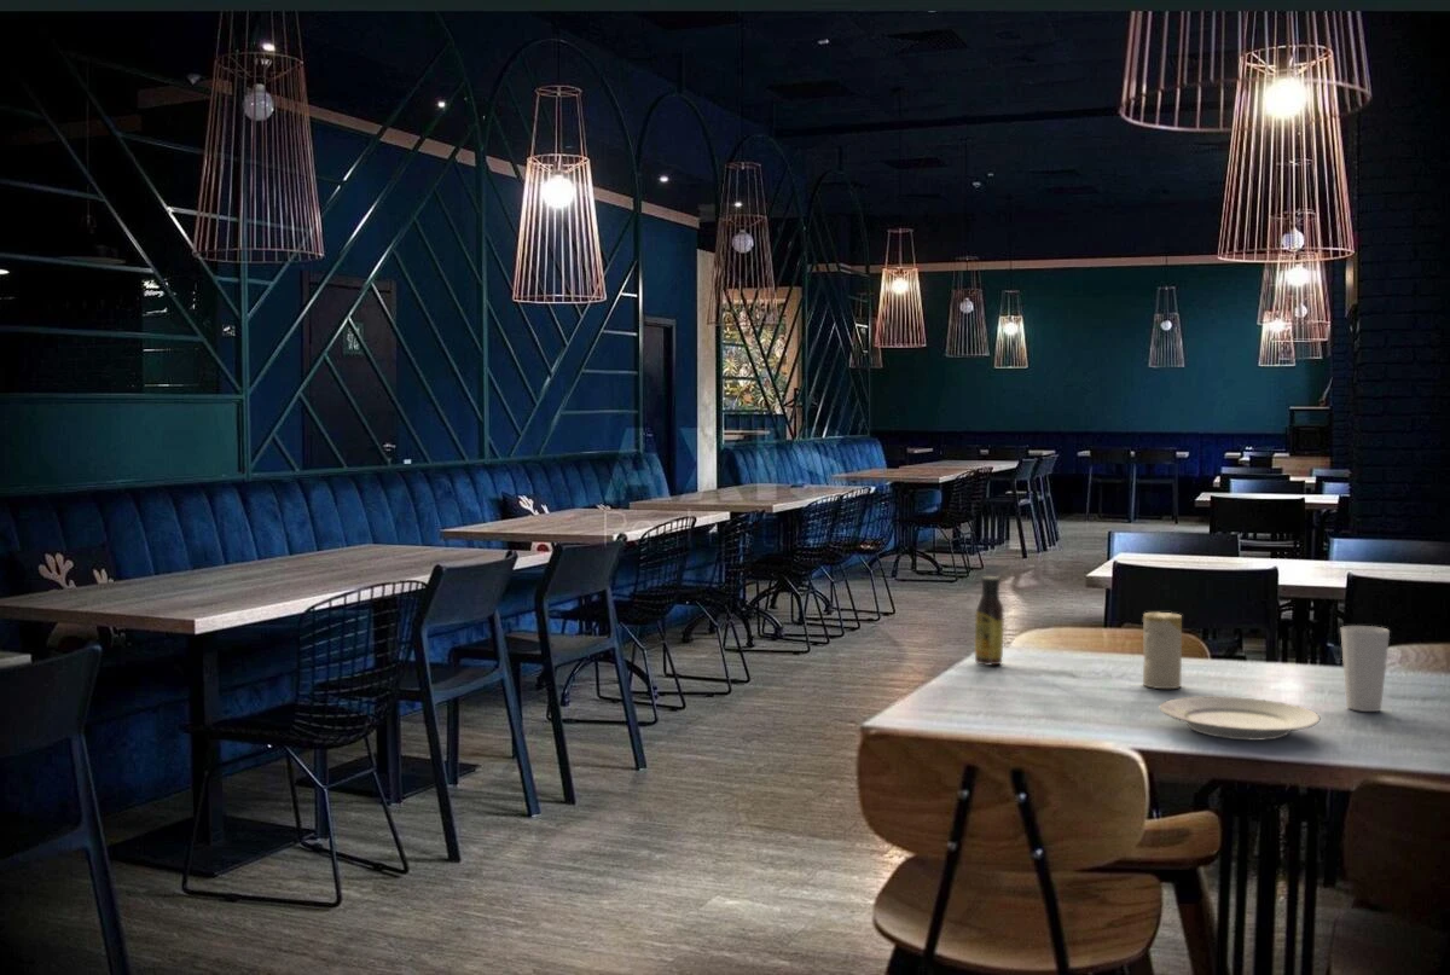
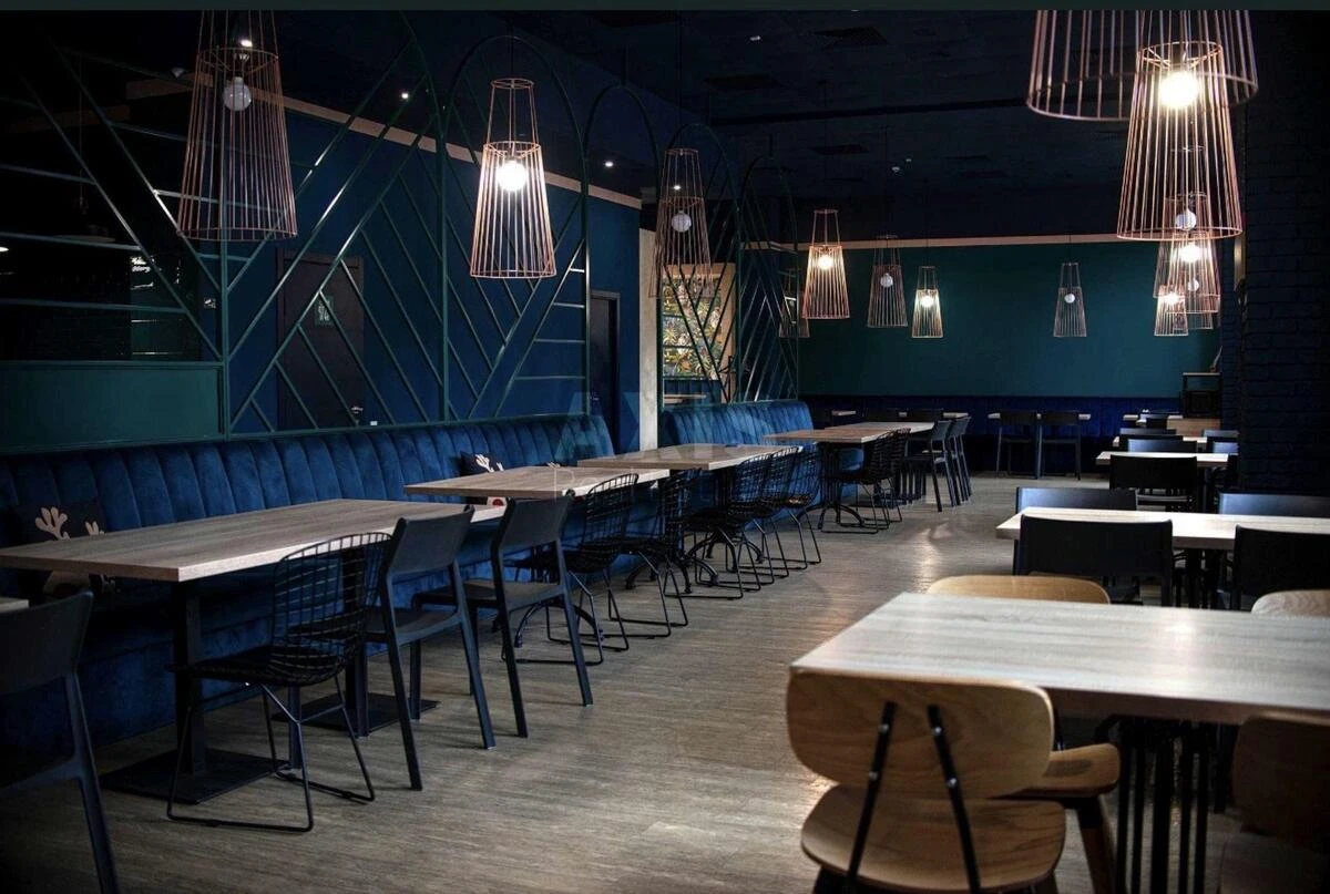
- candle (1161, 650)
- plate (1237, 719)
- cup (1364, 668)
- sauce bottle (988, 620)
